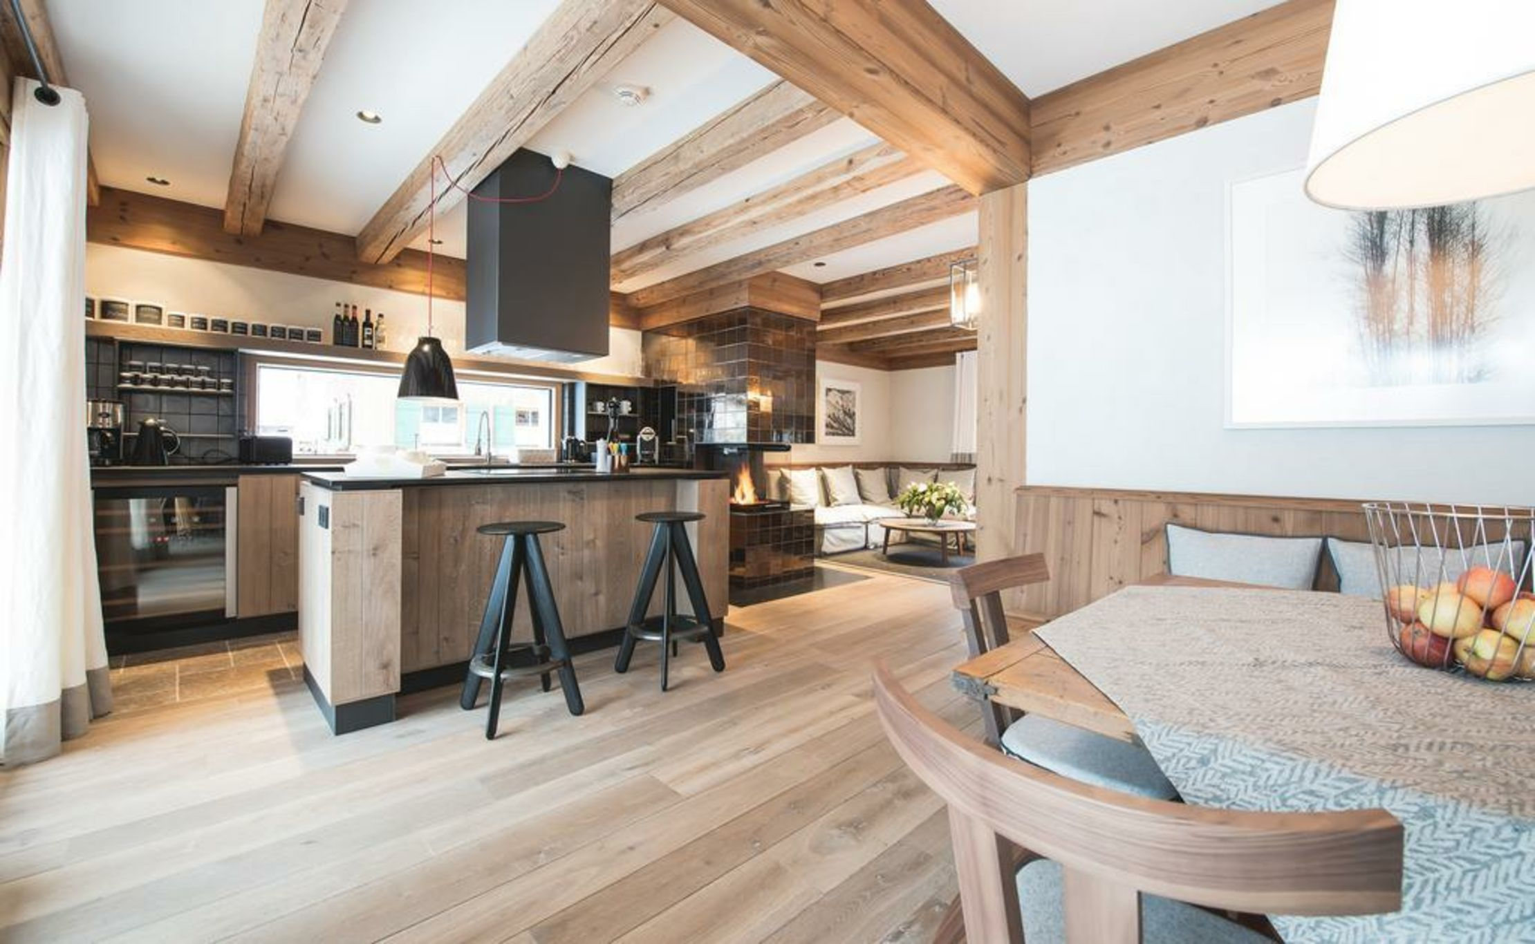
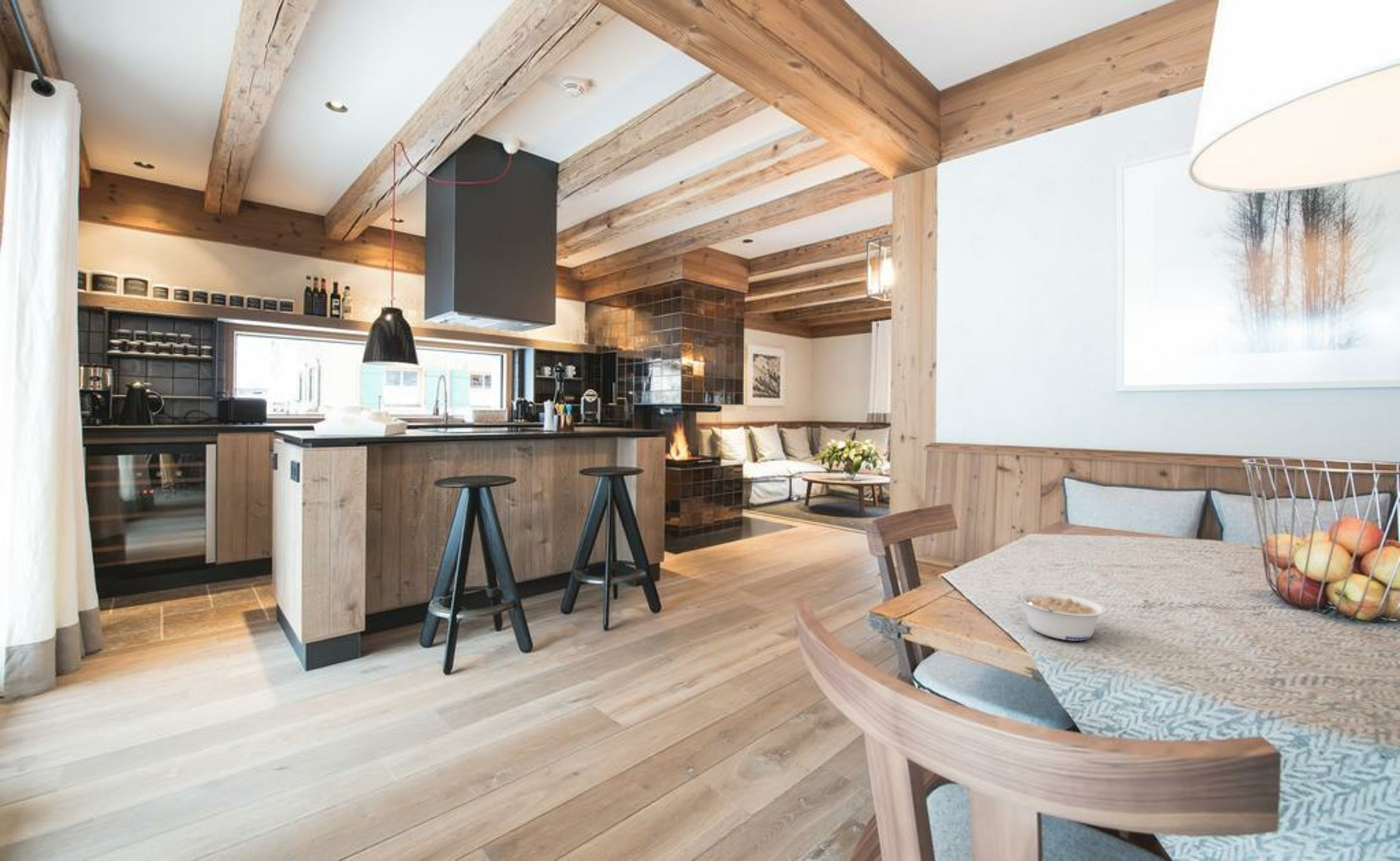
+ legume (1061, 614)
